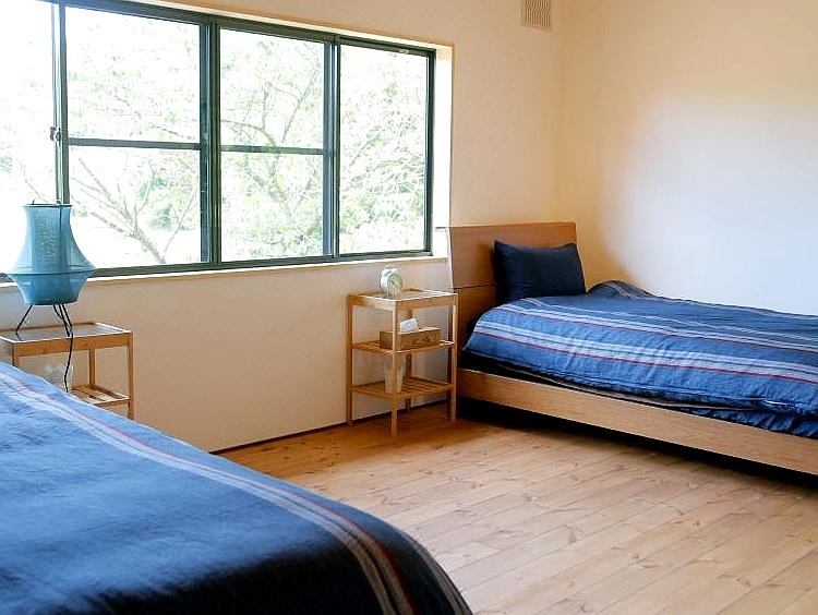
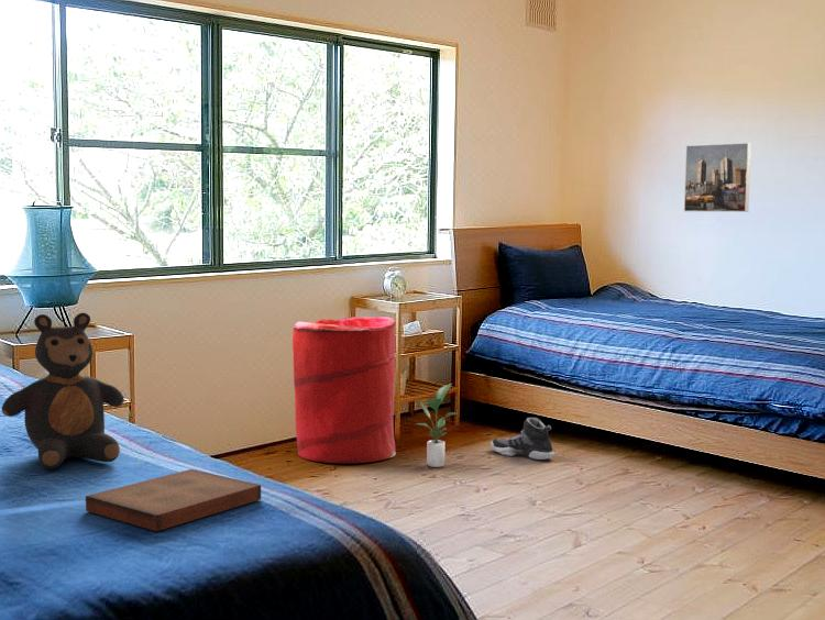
+ sneaker (521, 435)
+ potted plant (432, 424)
+ book (175, 497)
+ laundry hamper (343, 385)
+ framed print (716, 178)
+ teddy bear (69, 387)
